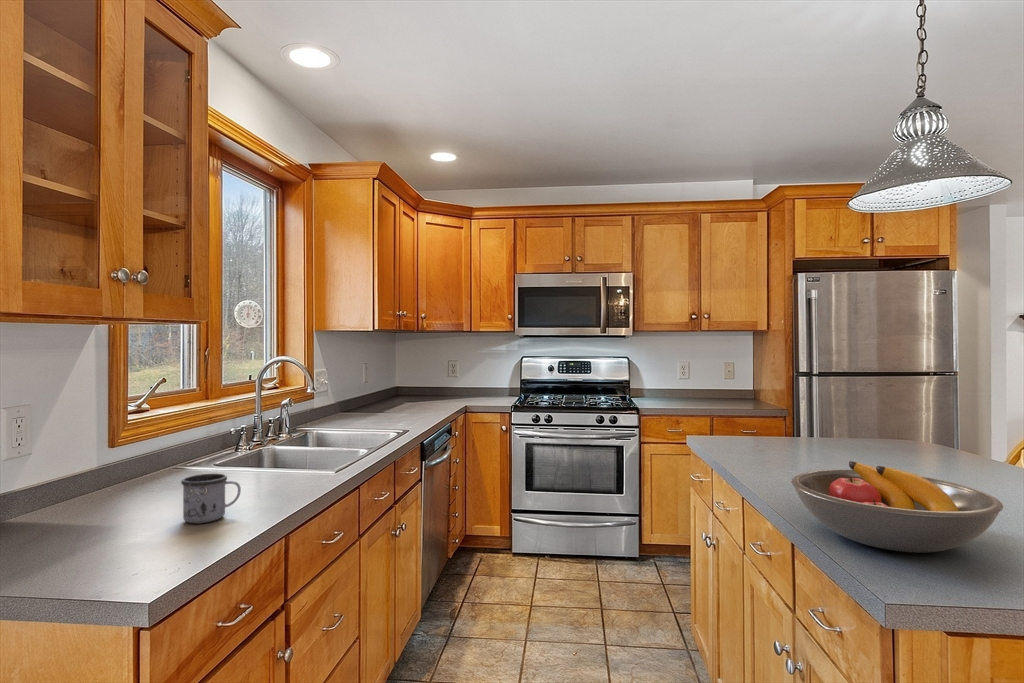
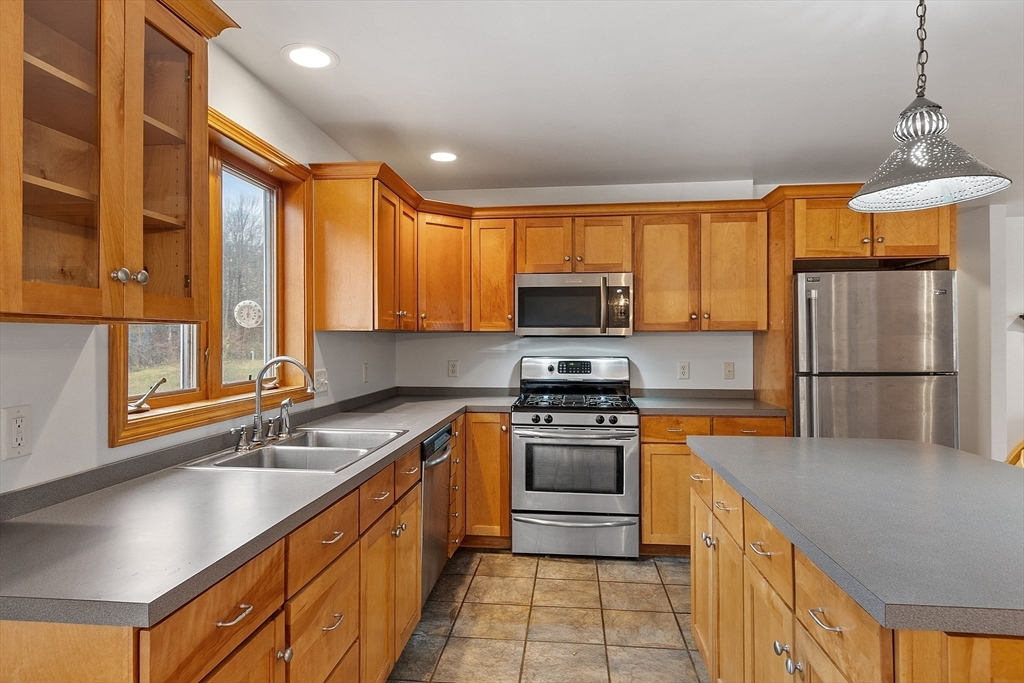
- fruit bowl (888, 506)
- mug (211, 497)
